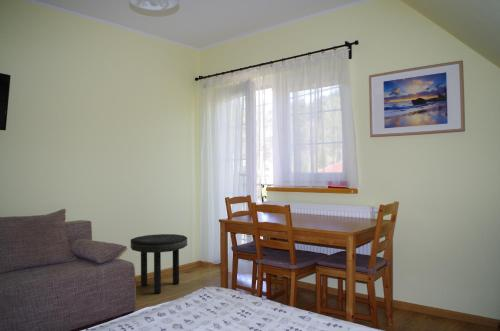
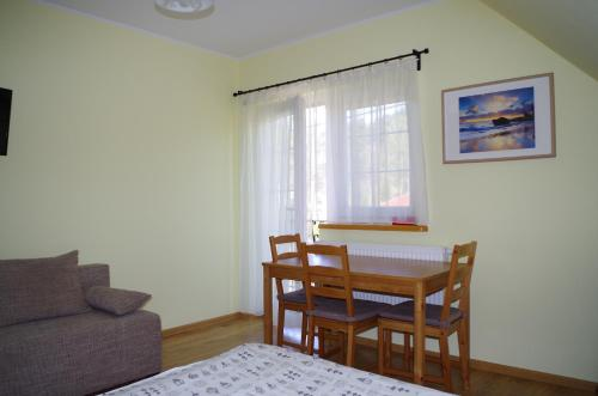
- side table (159, 262)
